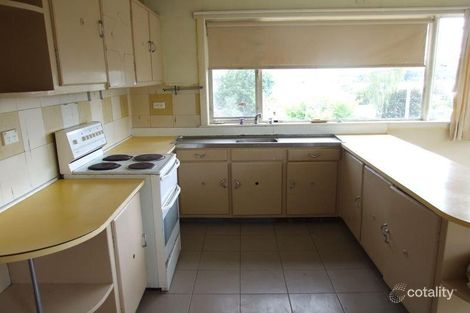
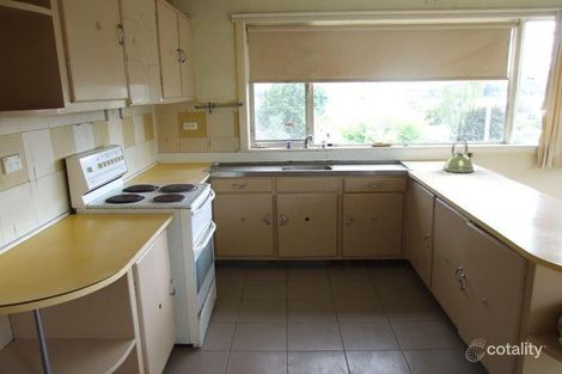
+ kettle (460, 154)
